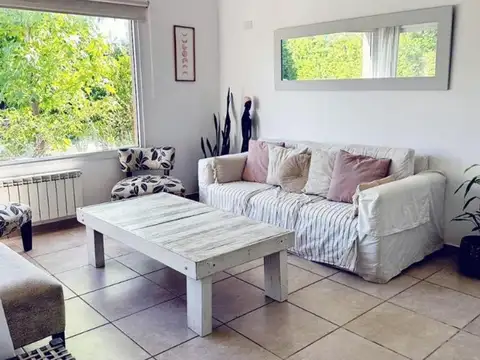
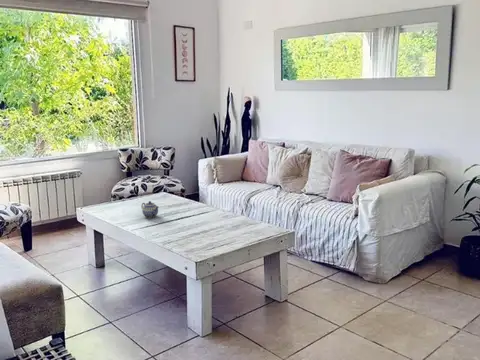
+ teapot (150, 208)
